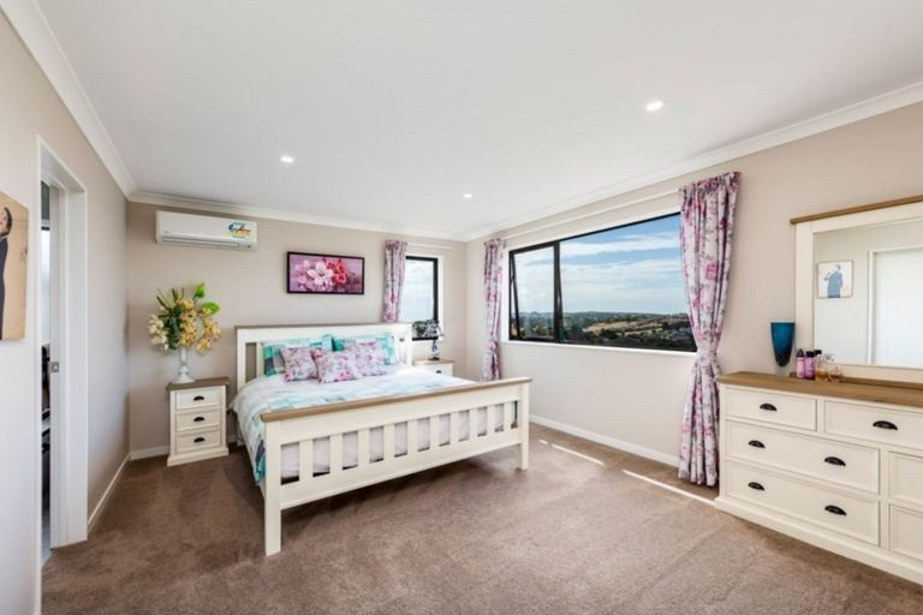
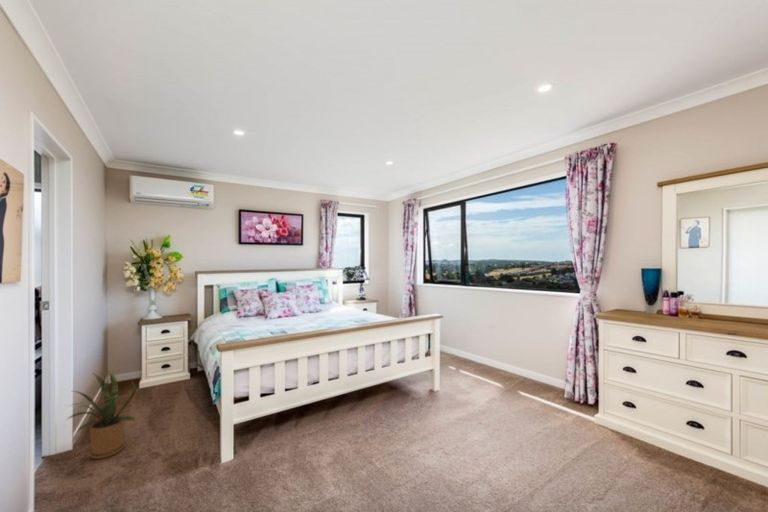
+ house plant (101, 415)
